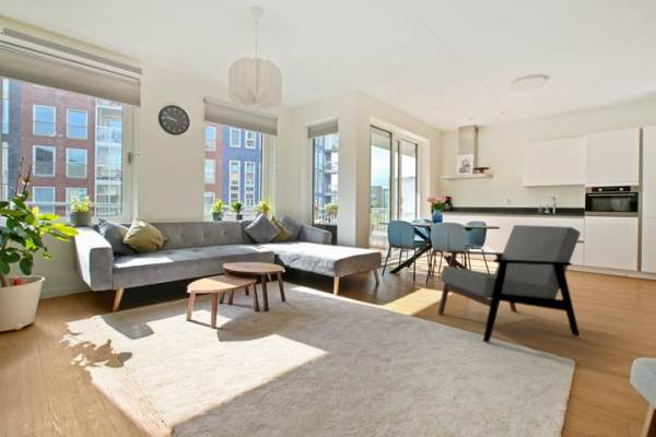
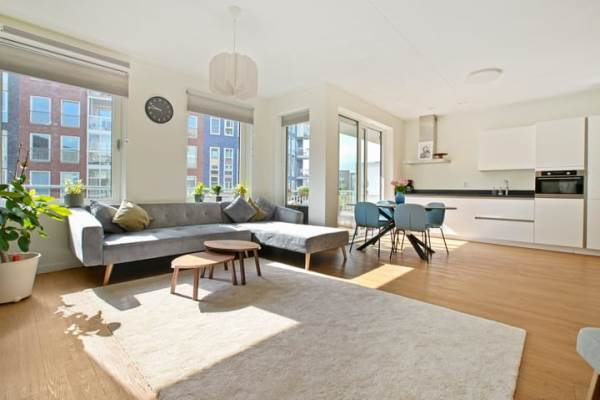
- armchair (505, 274)
